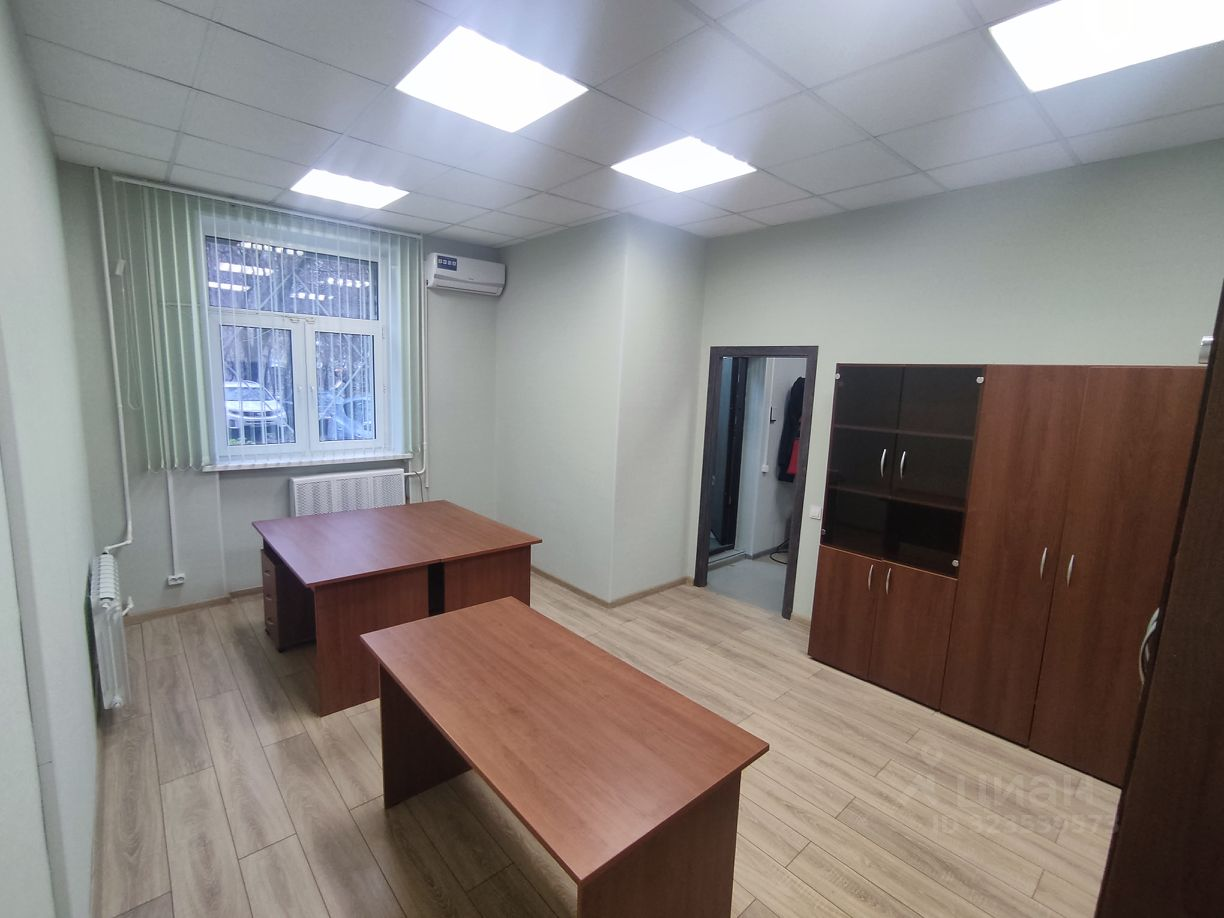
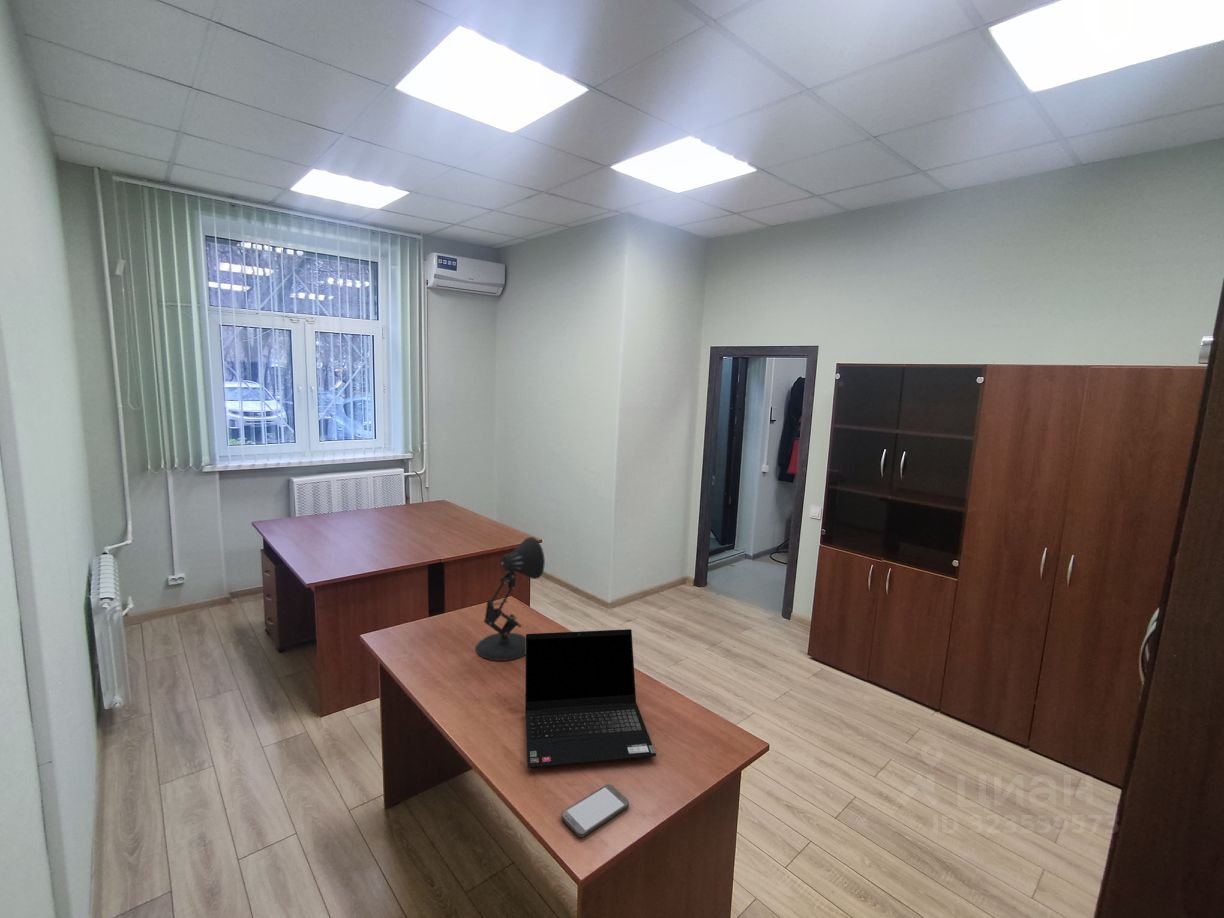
+ desk lamp (507, 594)
+ smartphone (595, 809)
+ laptop computer (585, 691)
